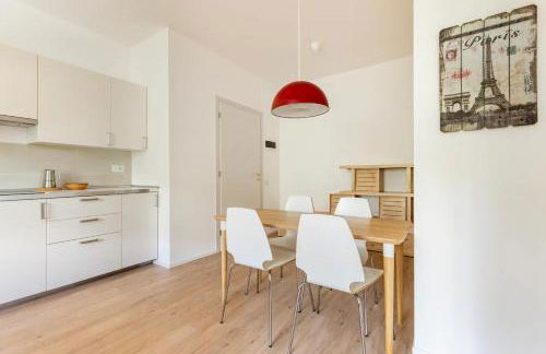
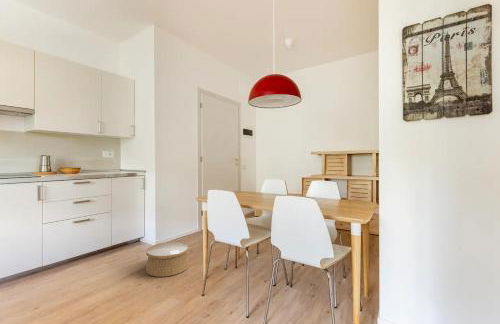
+ woven basket (168, 257)
